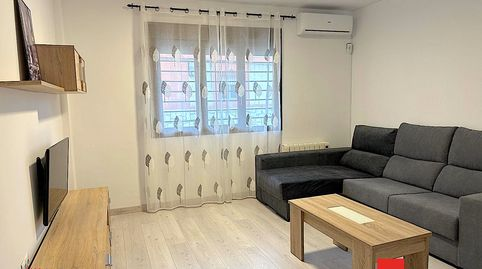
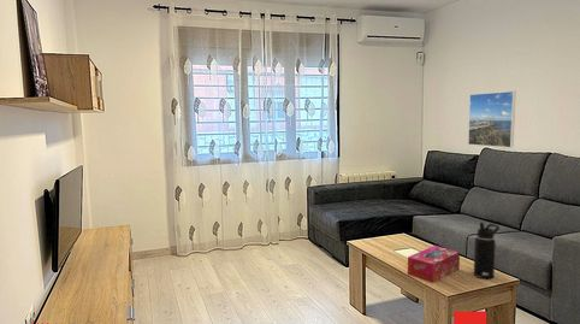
+ water bottle (486, 248)
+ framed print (490, 119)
+ tissue box (433, 263)
